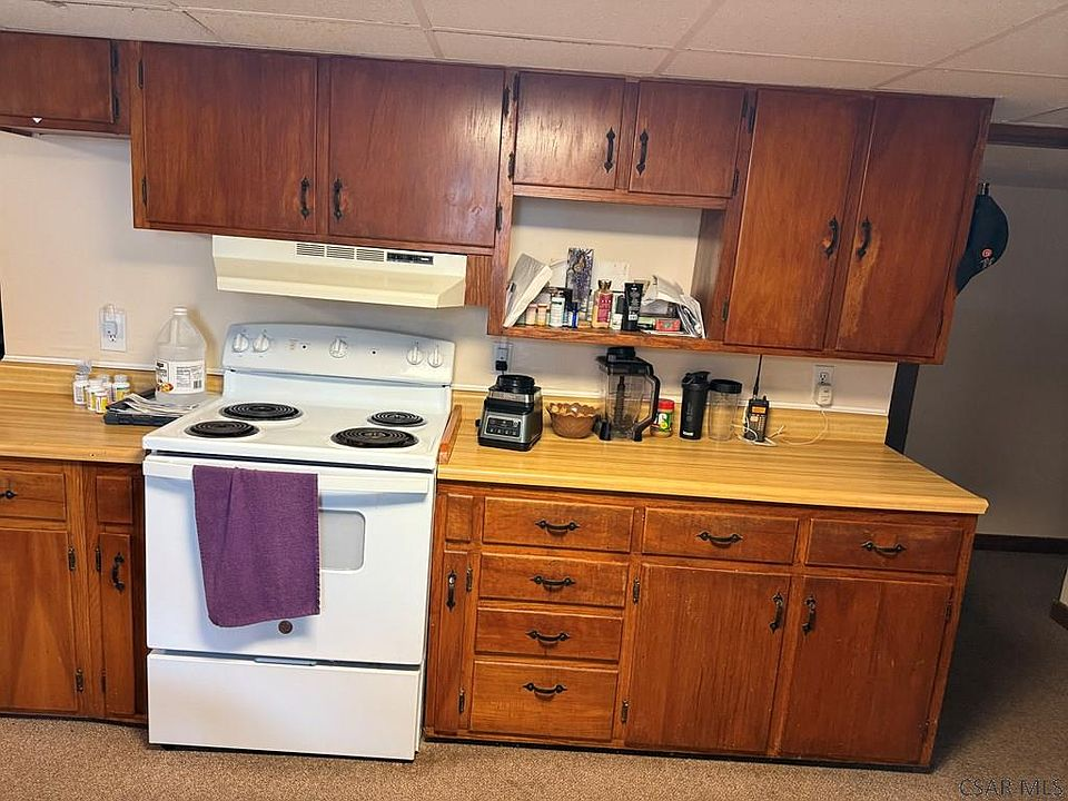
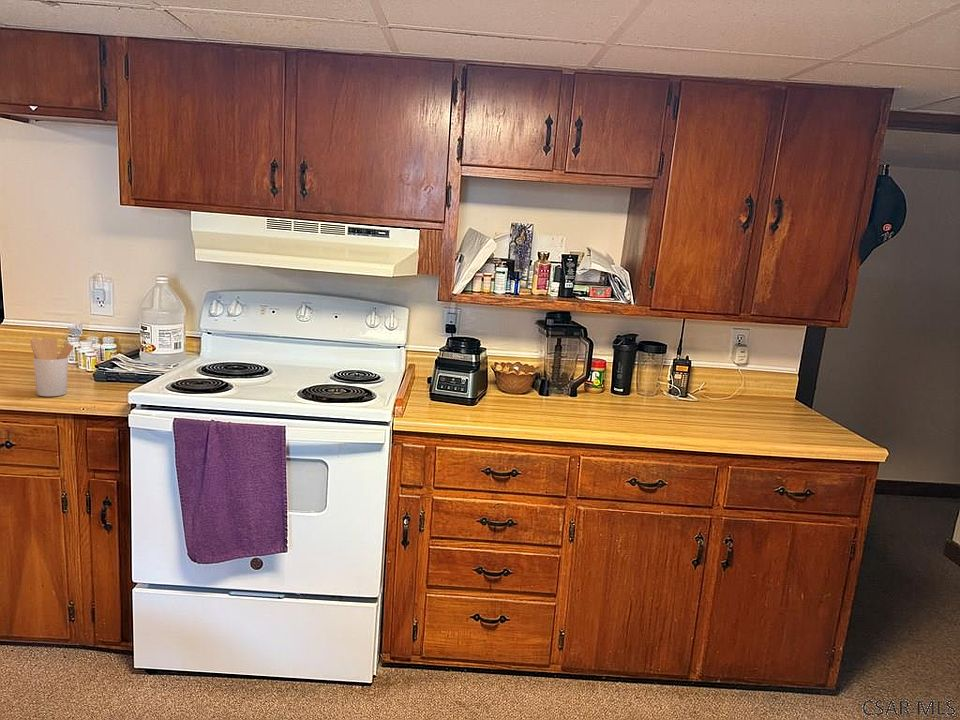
+ utensil holder (48, 365)
